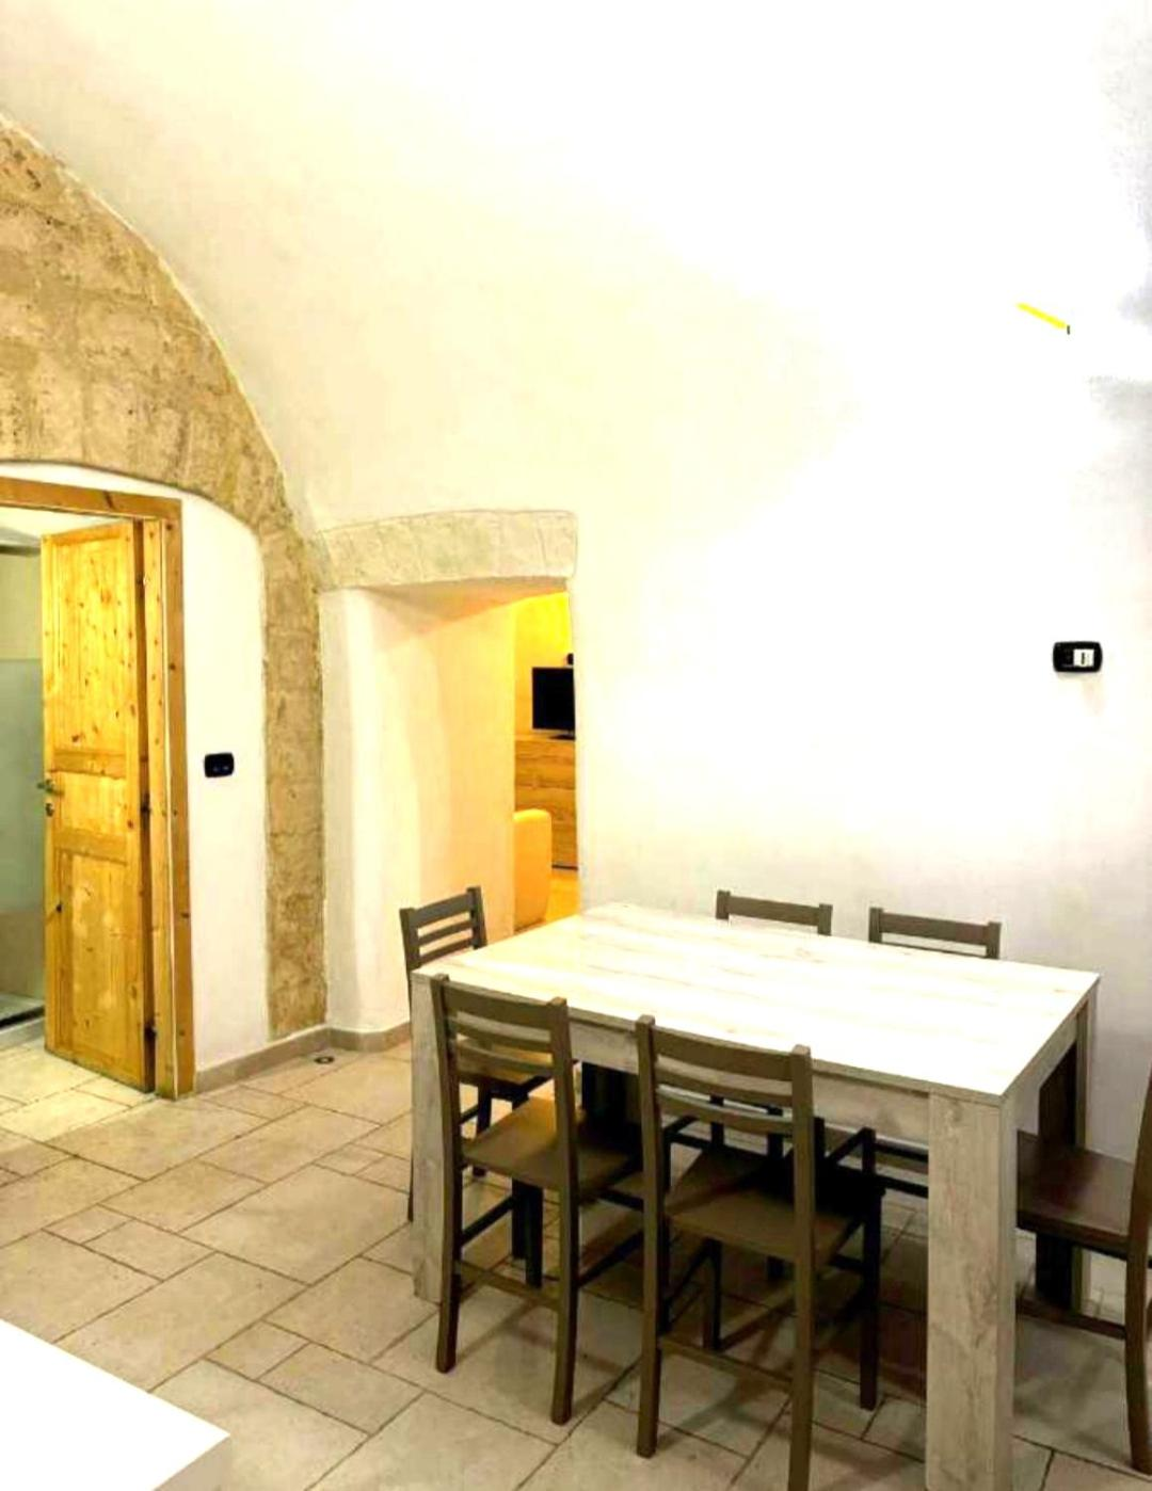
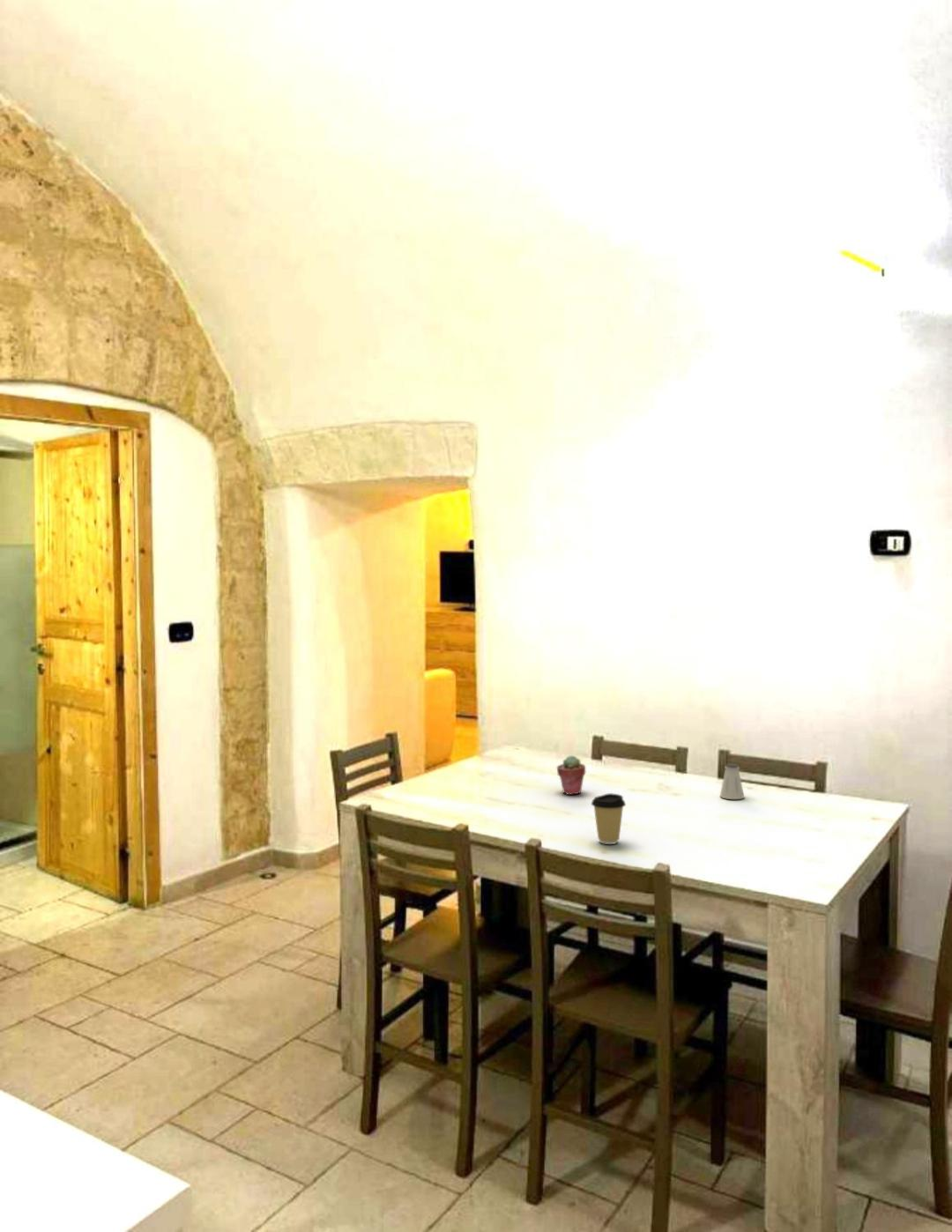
+ coffee cup (608, 819)
+ potted succulent (571, 774)
+ saltshaker (732, 780)
